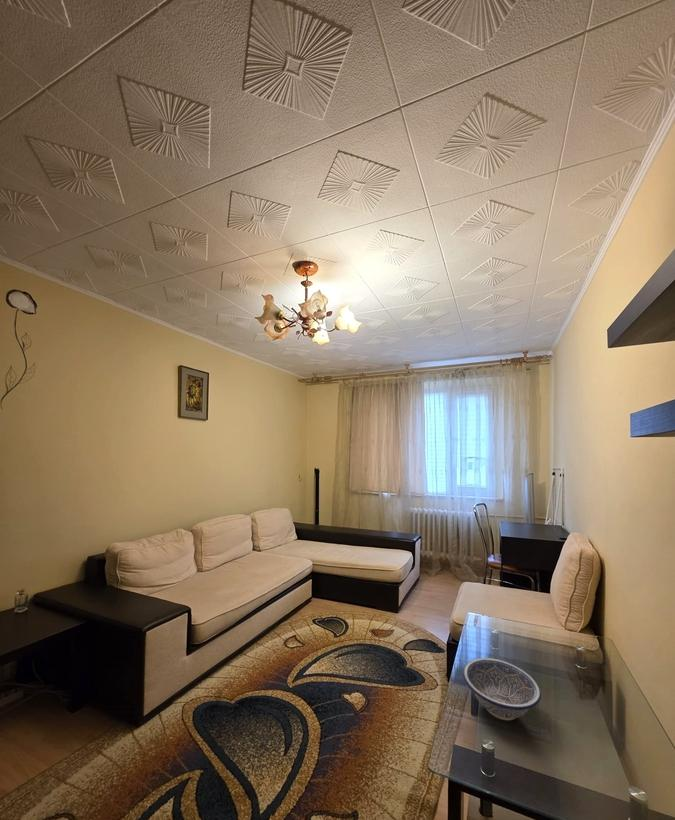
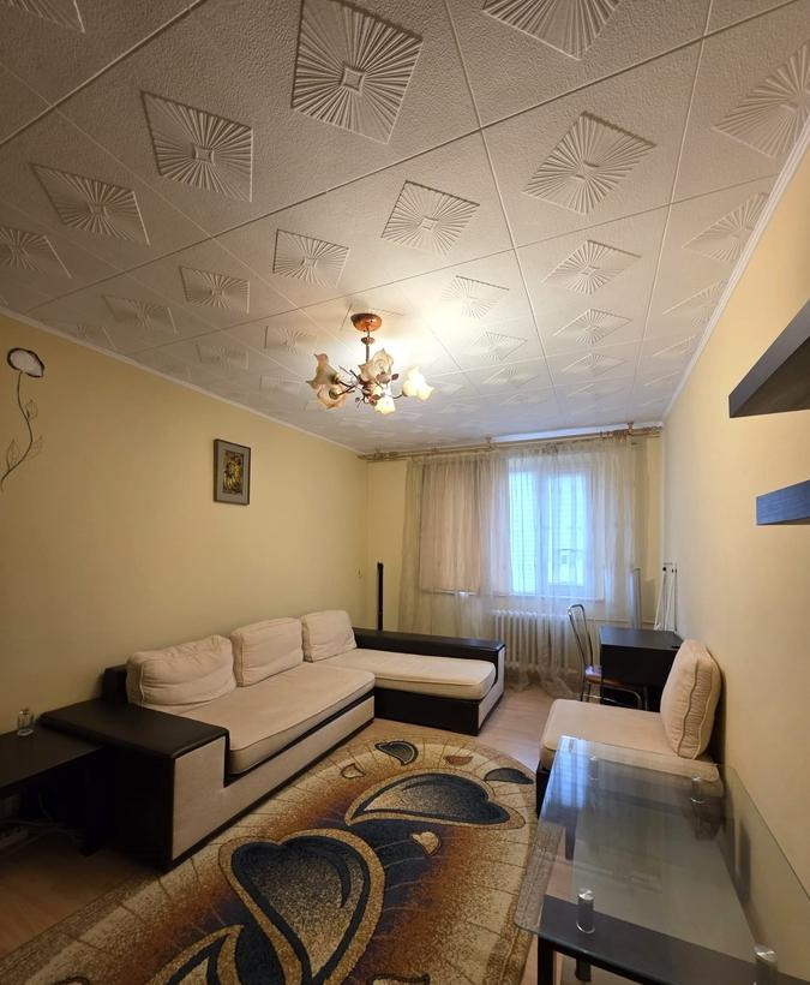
- decorative bowl (500, 694)
